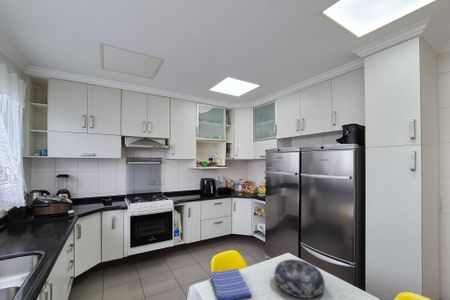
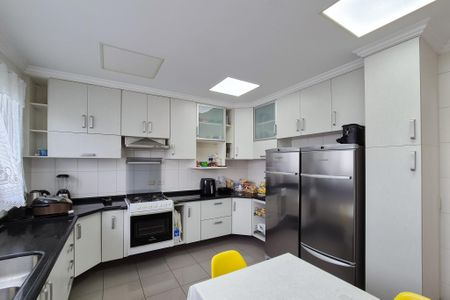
- dish towel (229, 283)
- decorative bowl (298, 277)
